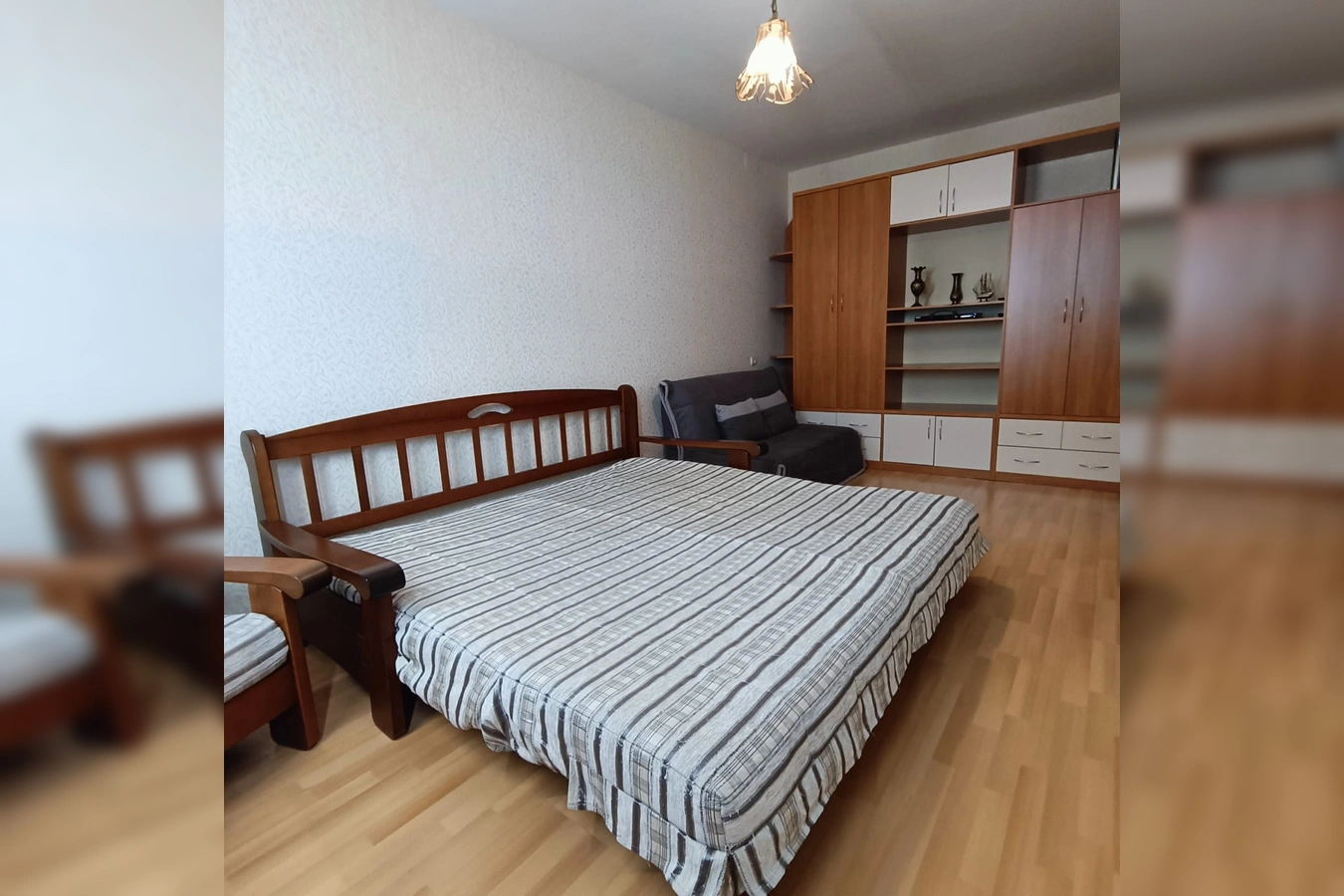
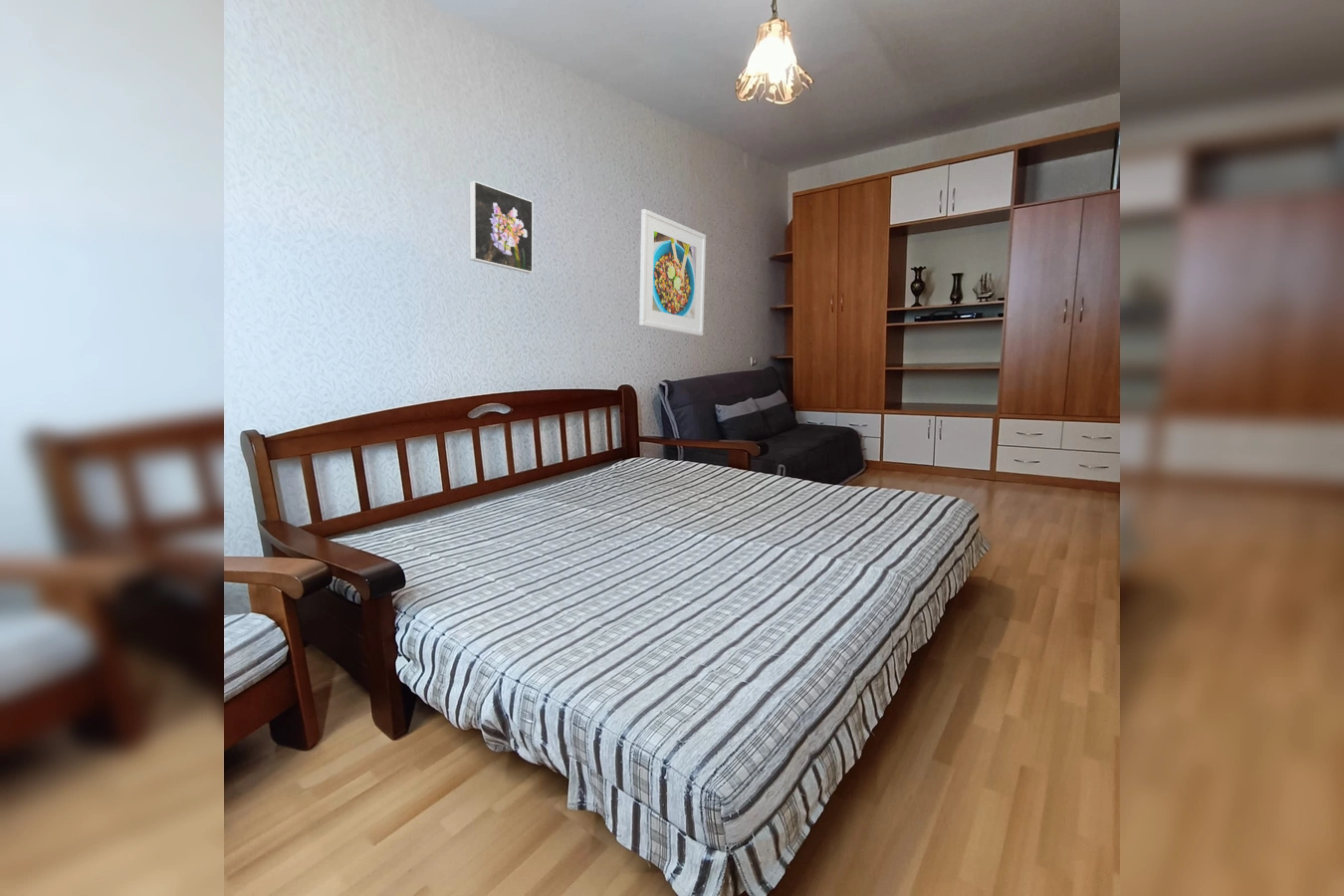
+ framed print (674, 277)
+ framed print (502, 229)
